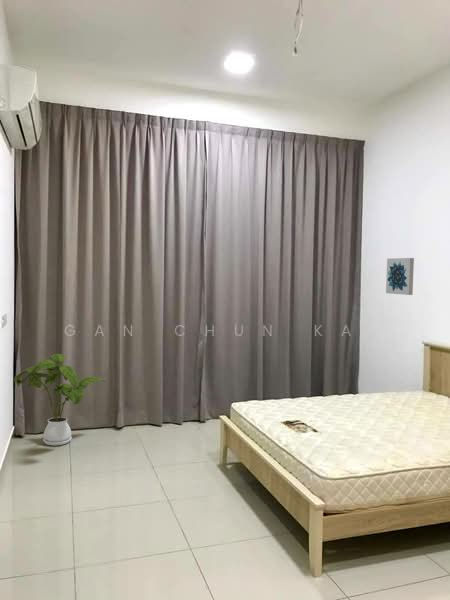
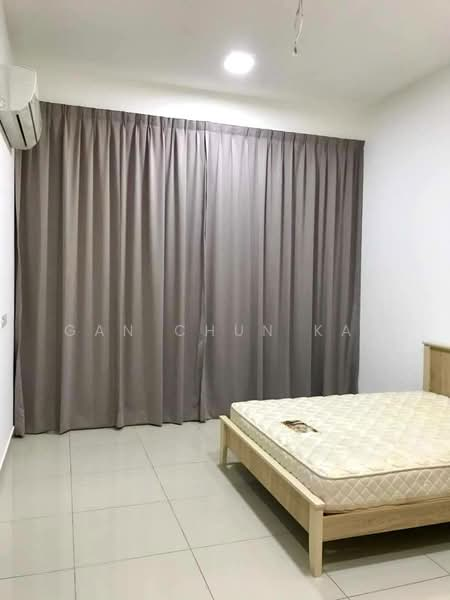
- wall art (399, 276)
- house plant (58, 399)
